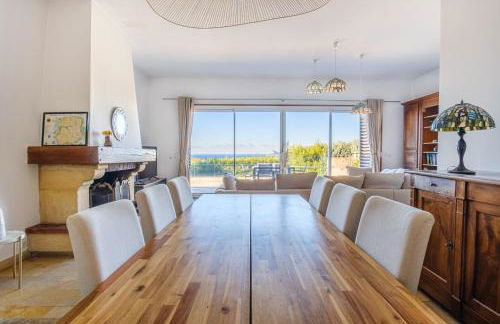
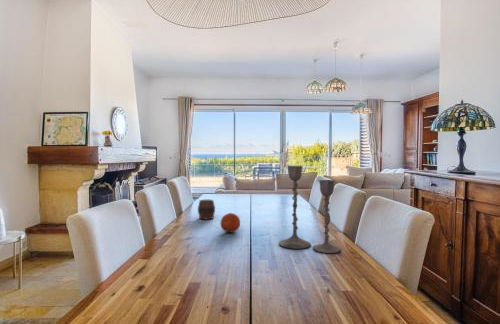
+ cup (206, 209)
+ candlestick (296, 206)
+ fruit (230, 222)
